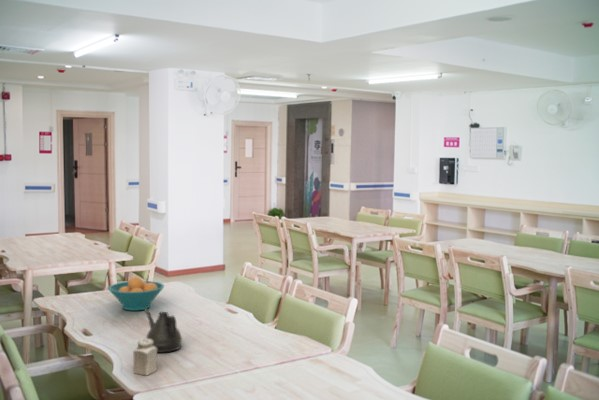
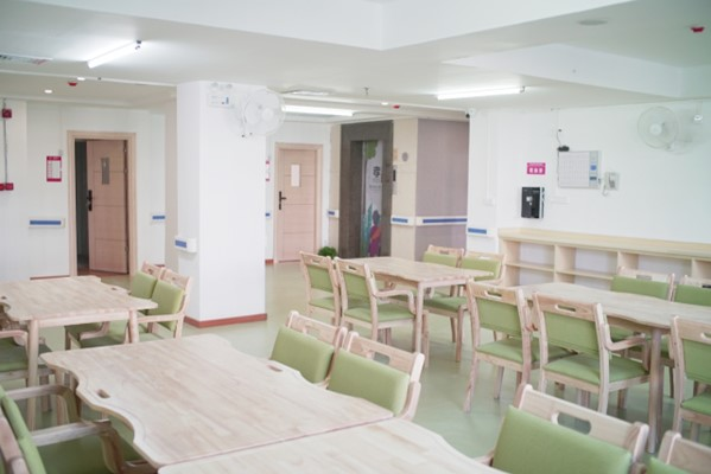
- fruit bowl (136, 292)
- salt shaker (145, 356)
- teapot (160, 328)
